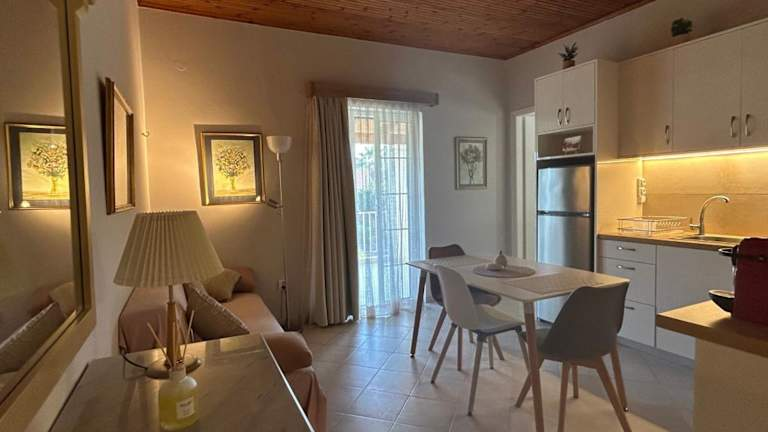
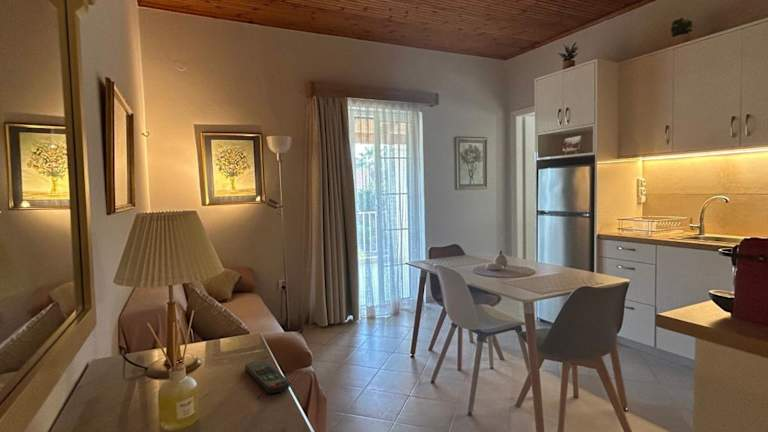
+ remote control (266, 374)
